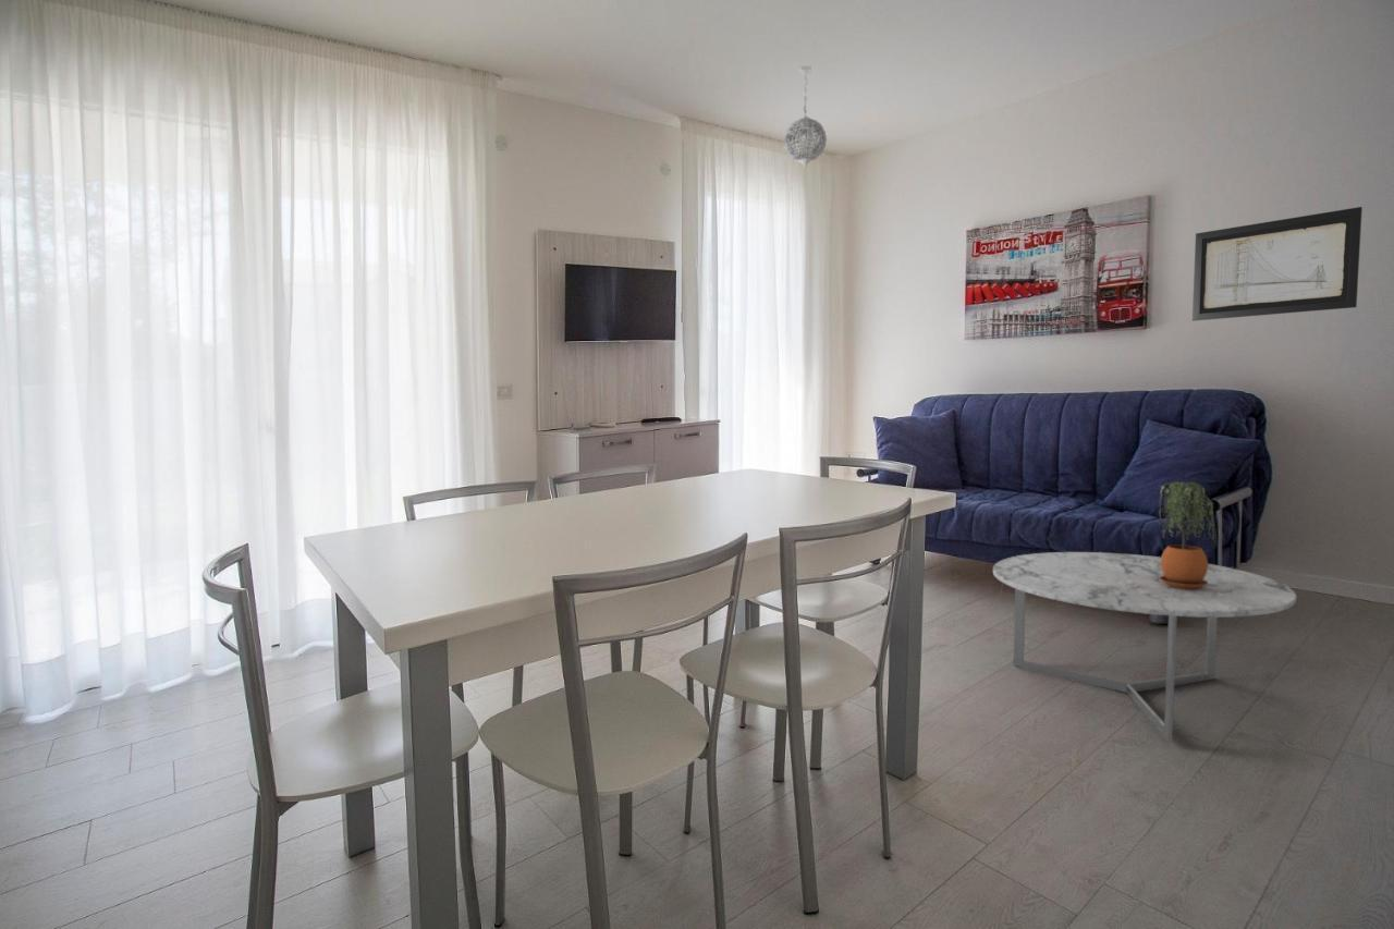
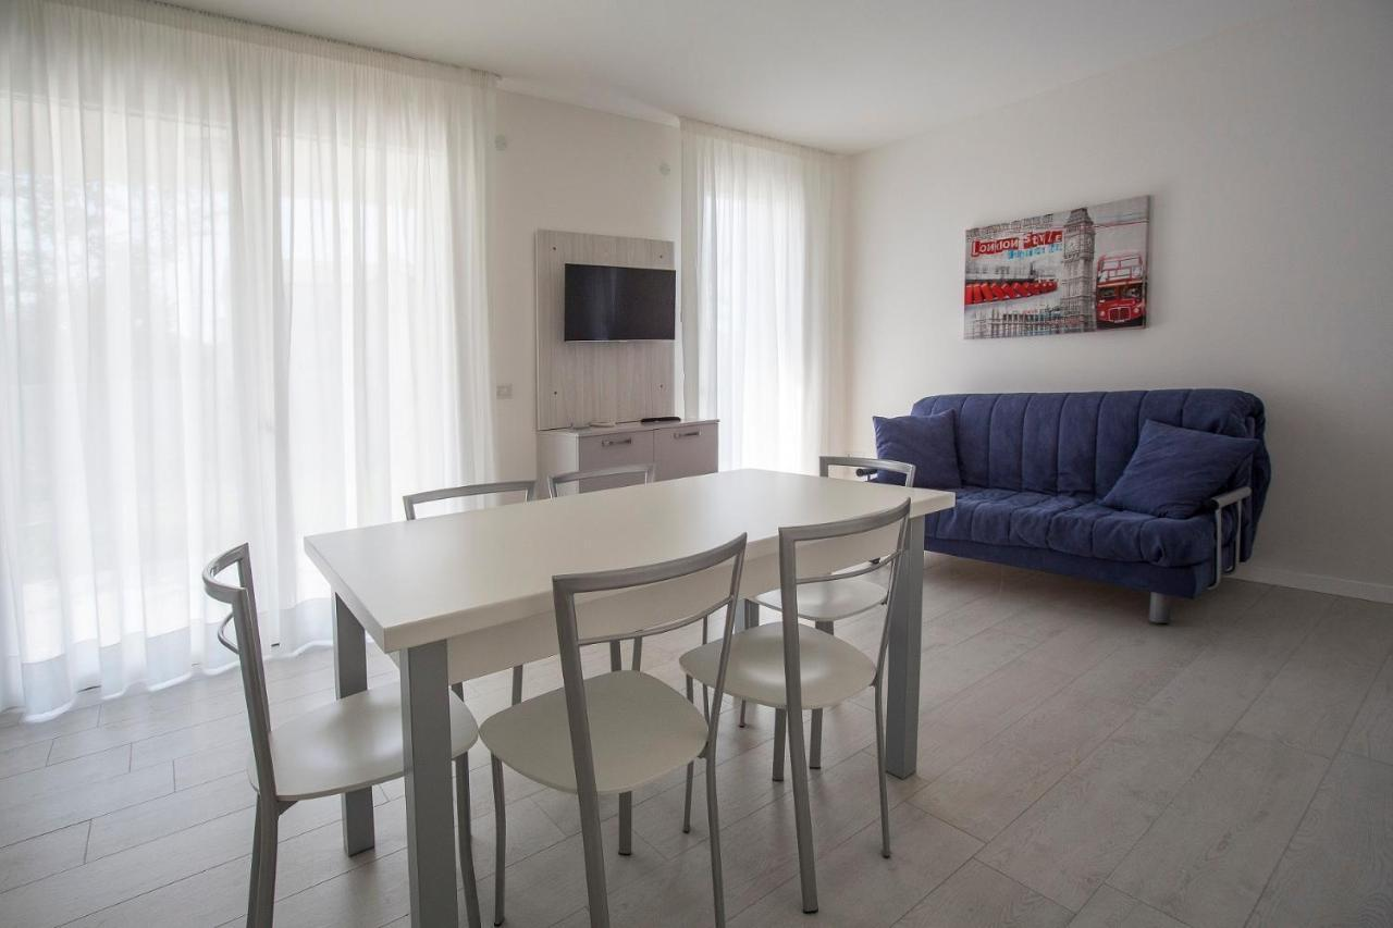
- wall art (1271, 268)
- pendant light (805, 119)
- coffee table (1134, 612)
- potted plant (1186, 534)
